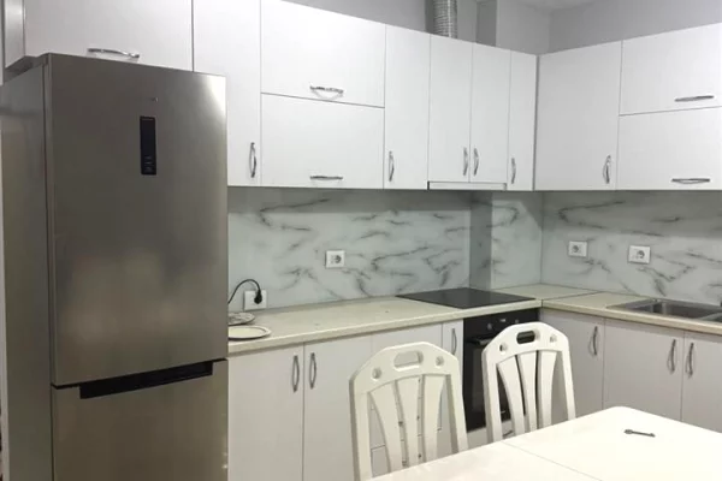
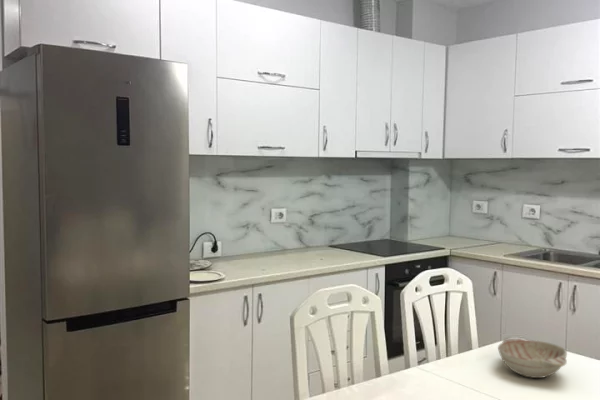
+ decorative bowl (531, 360)
